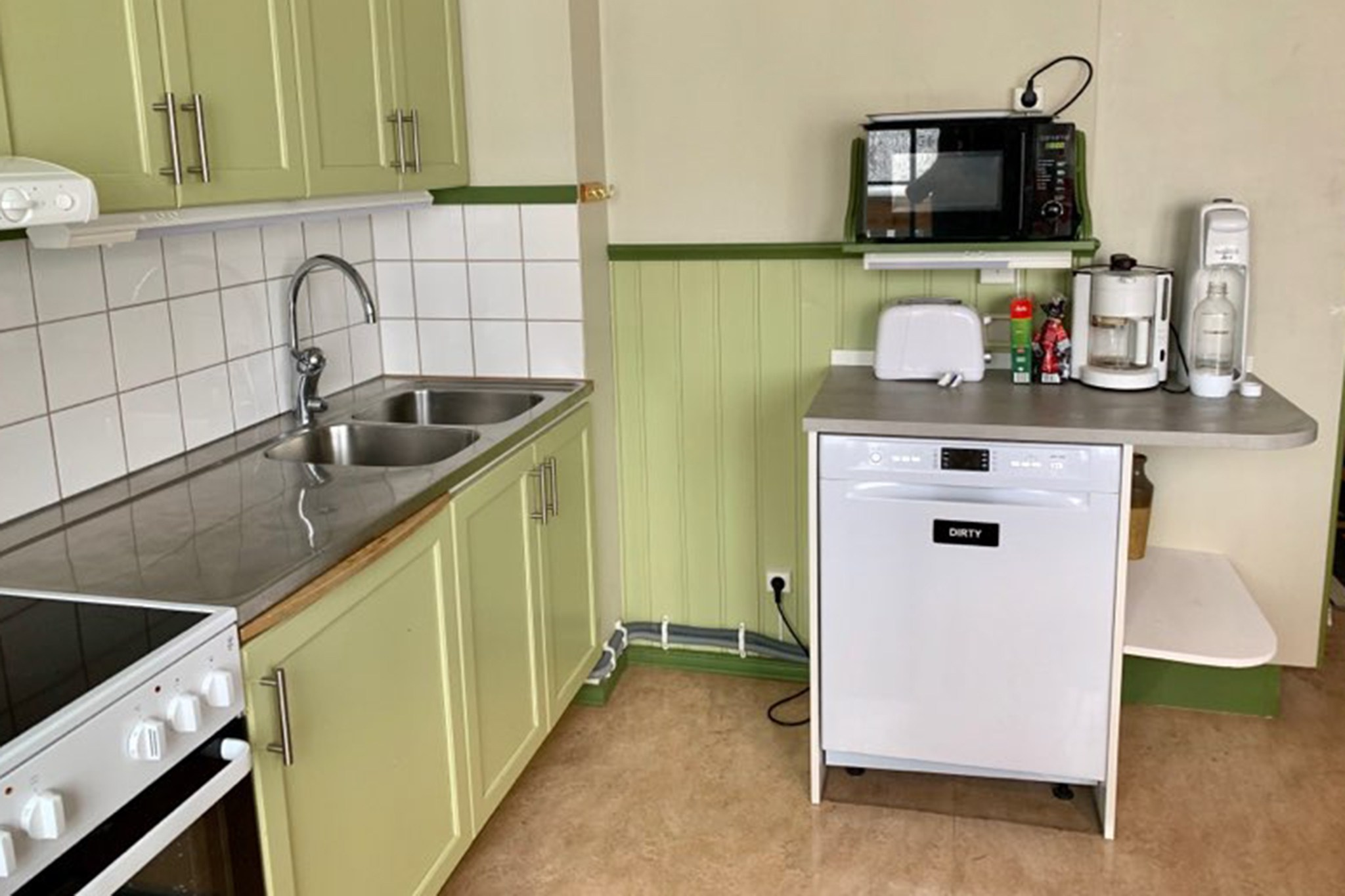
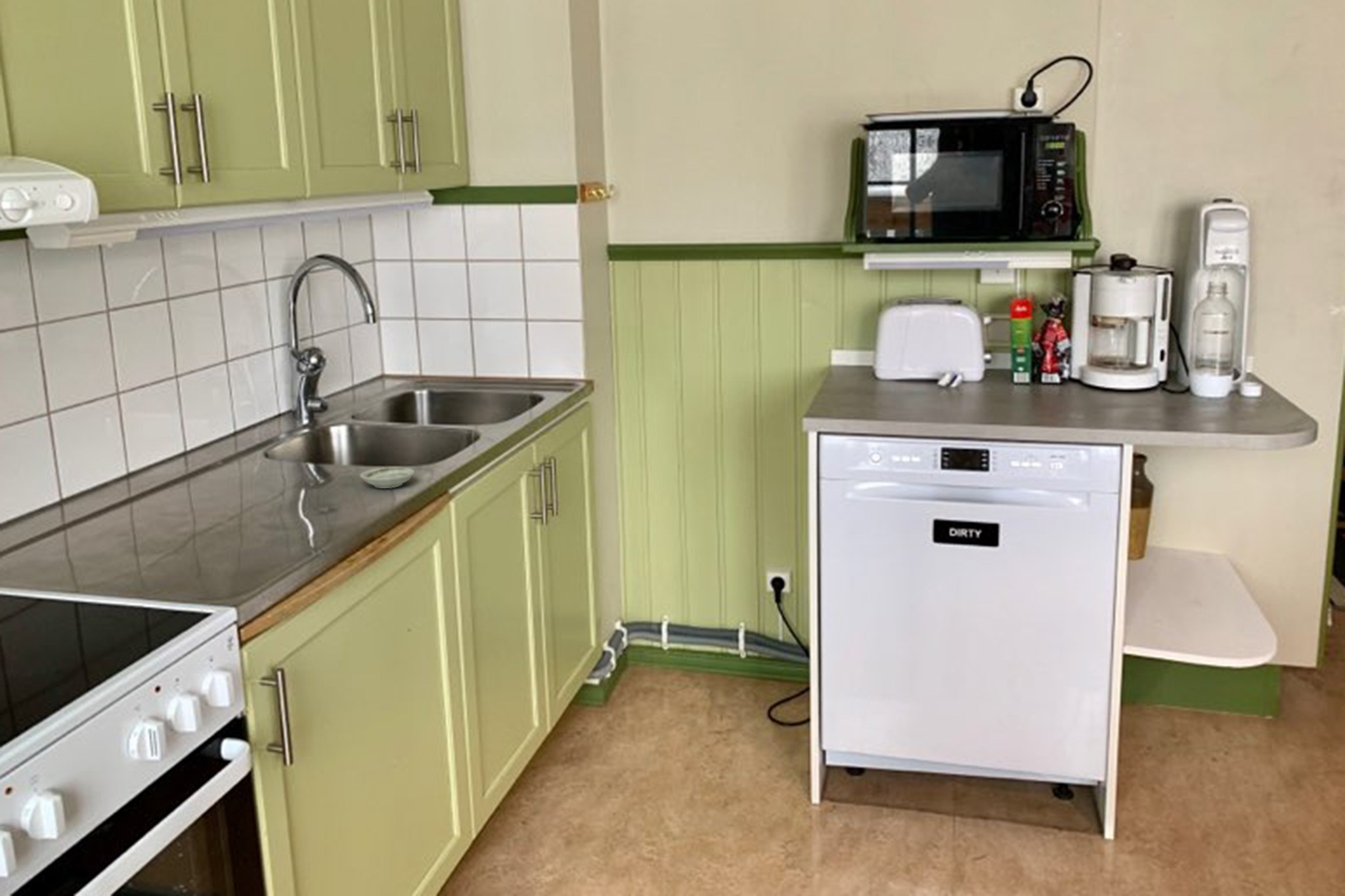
+ saucer (387, 479)
